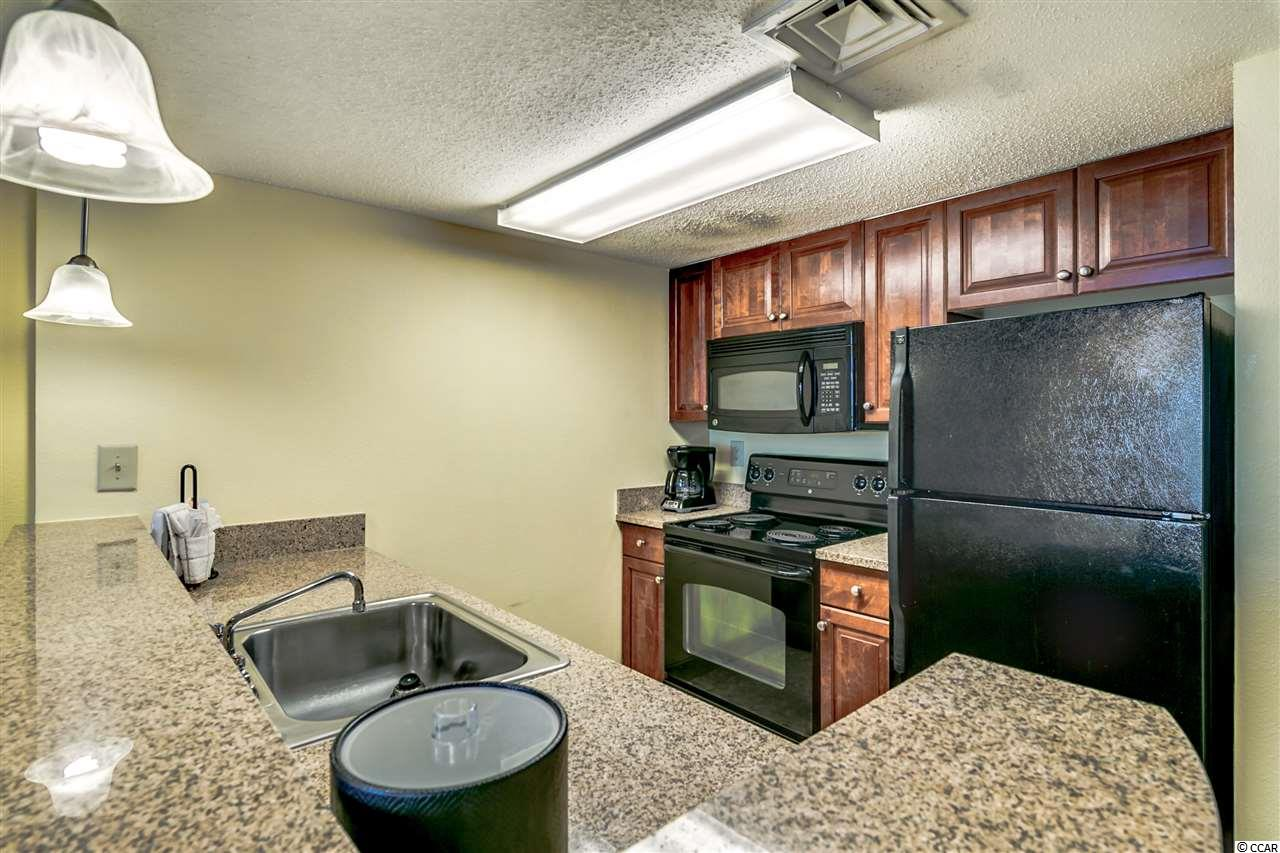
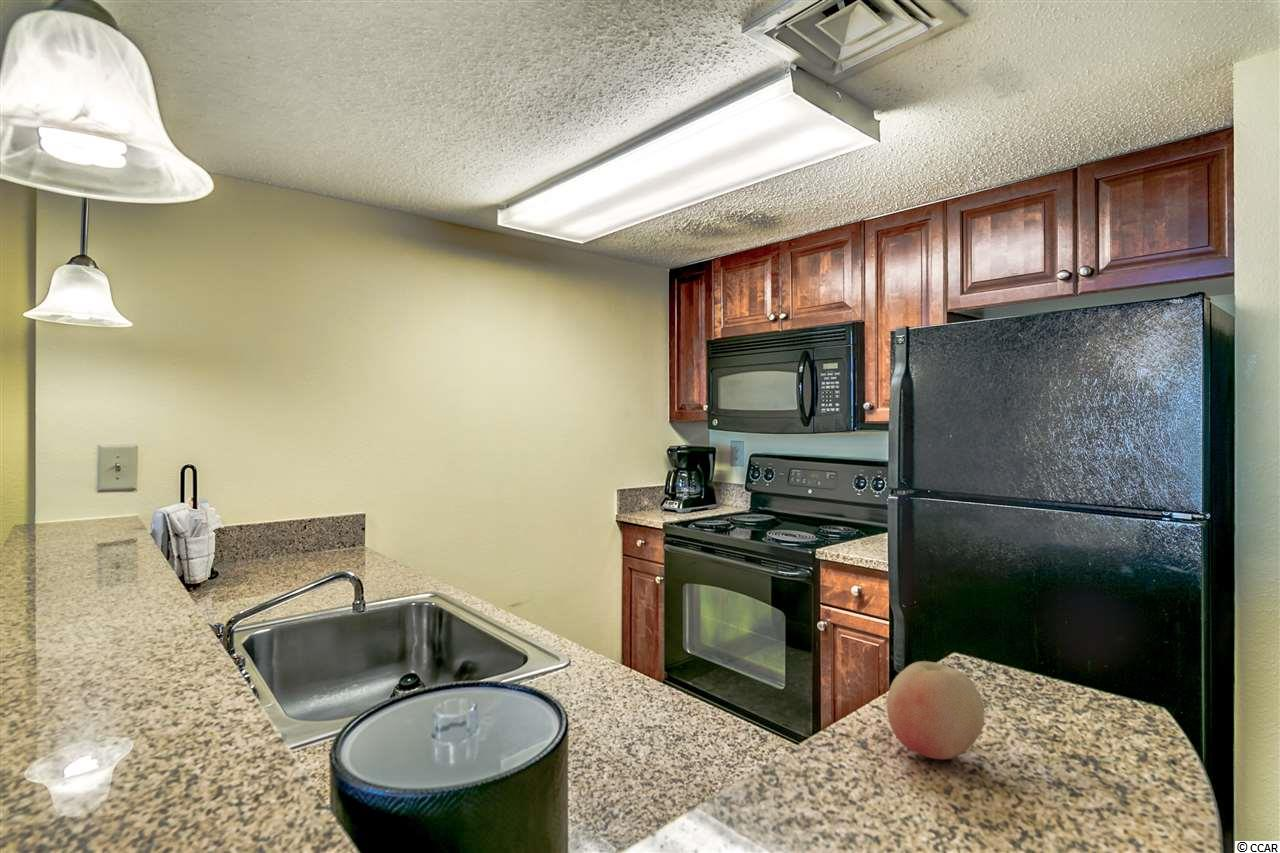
+ fruit (934, 711)
